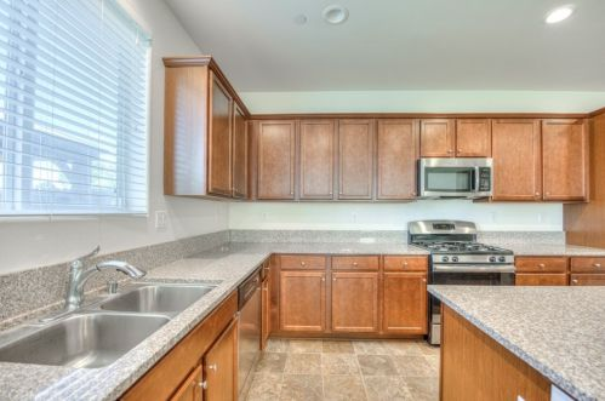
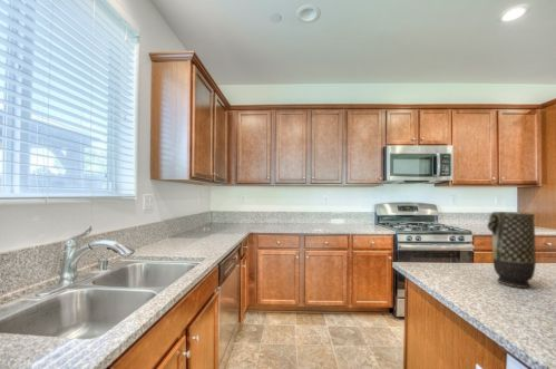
+ vase (511, 247)
